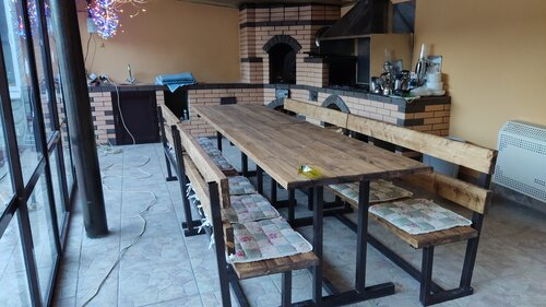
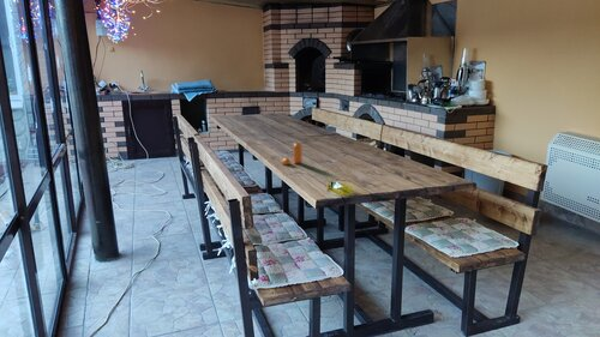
+ pepper shaker (294, 152)
